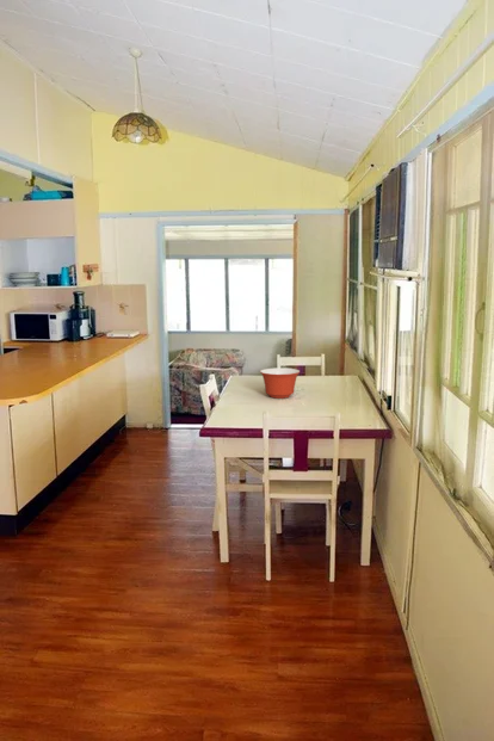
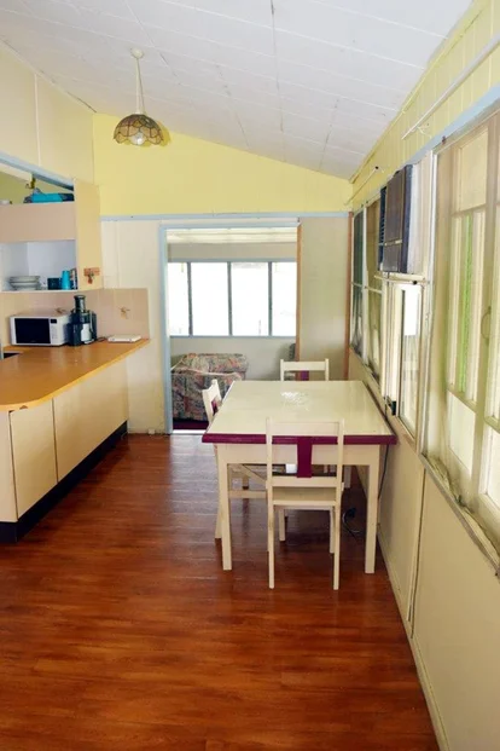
- mixing bowl (279, 383)
